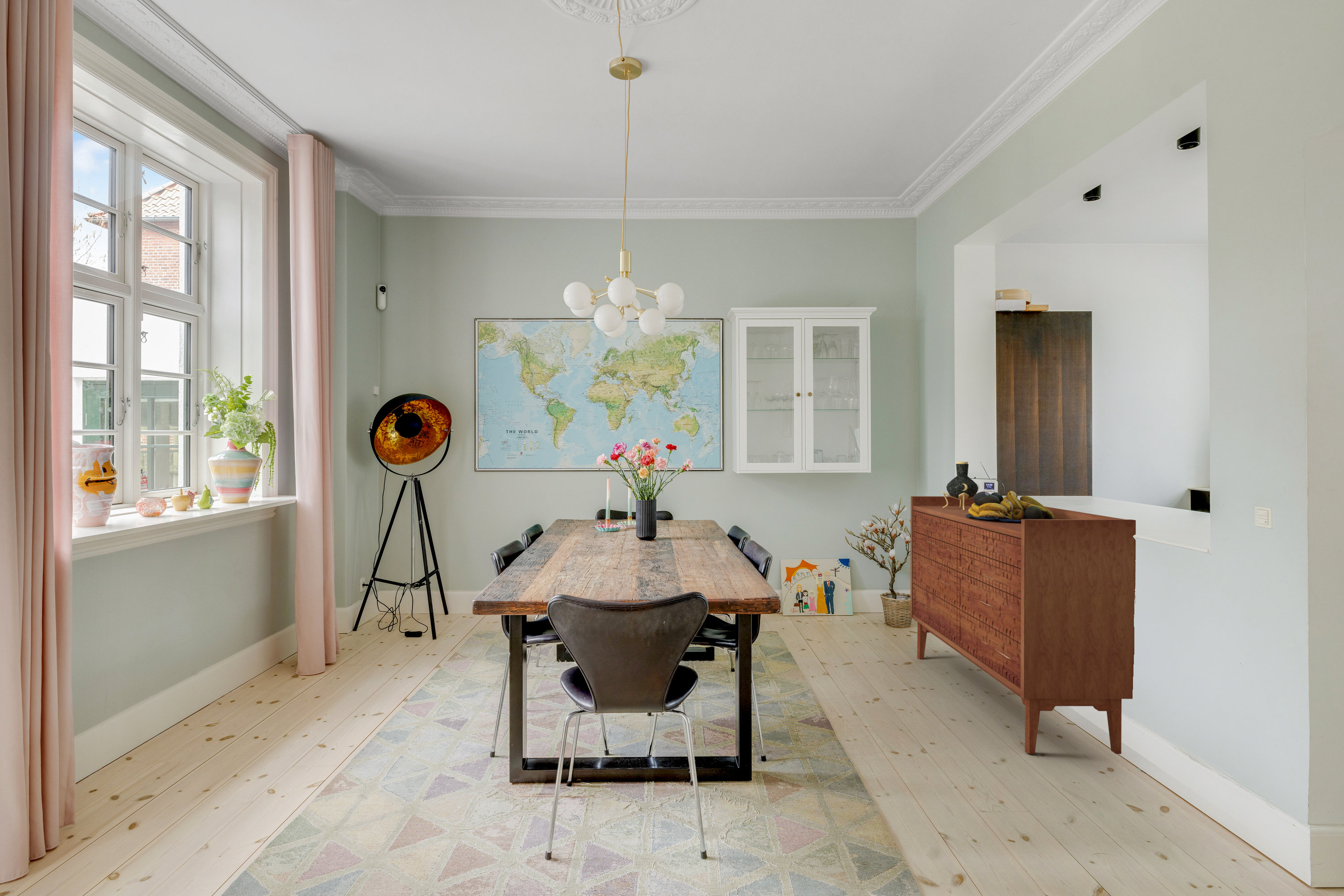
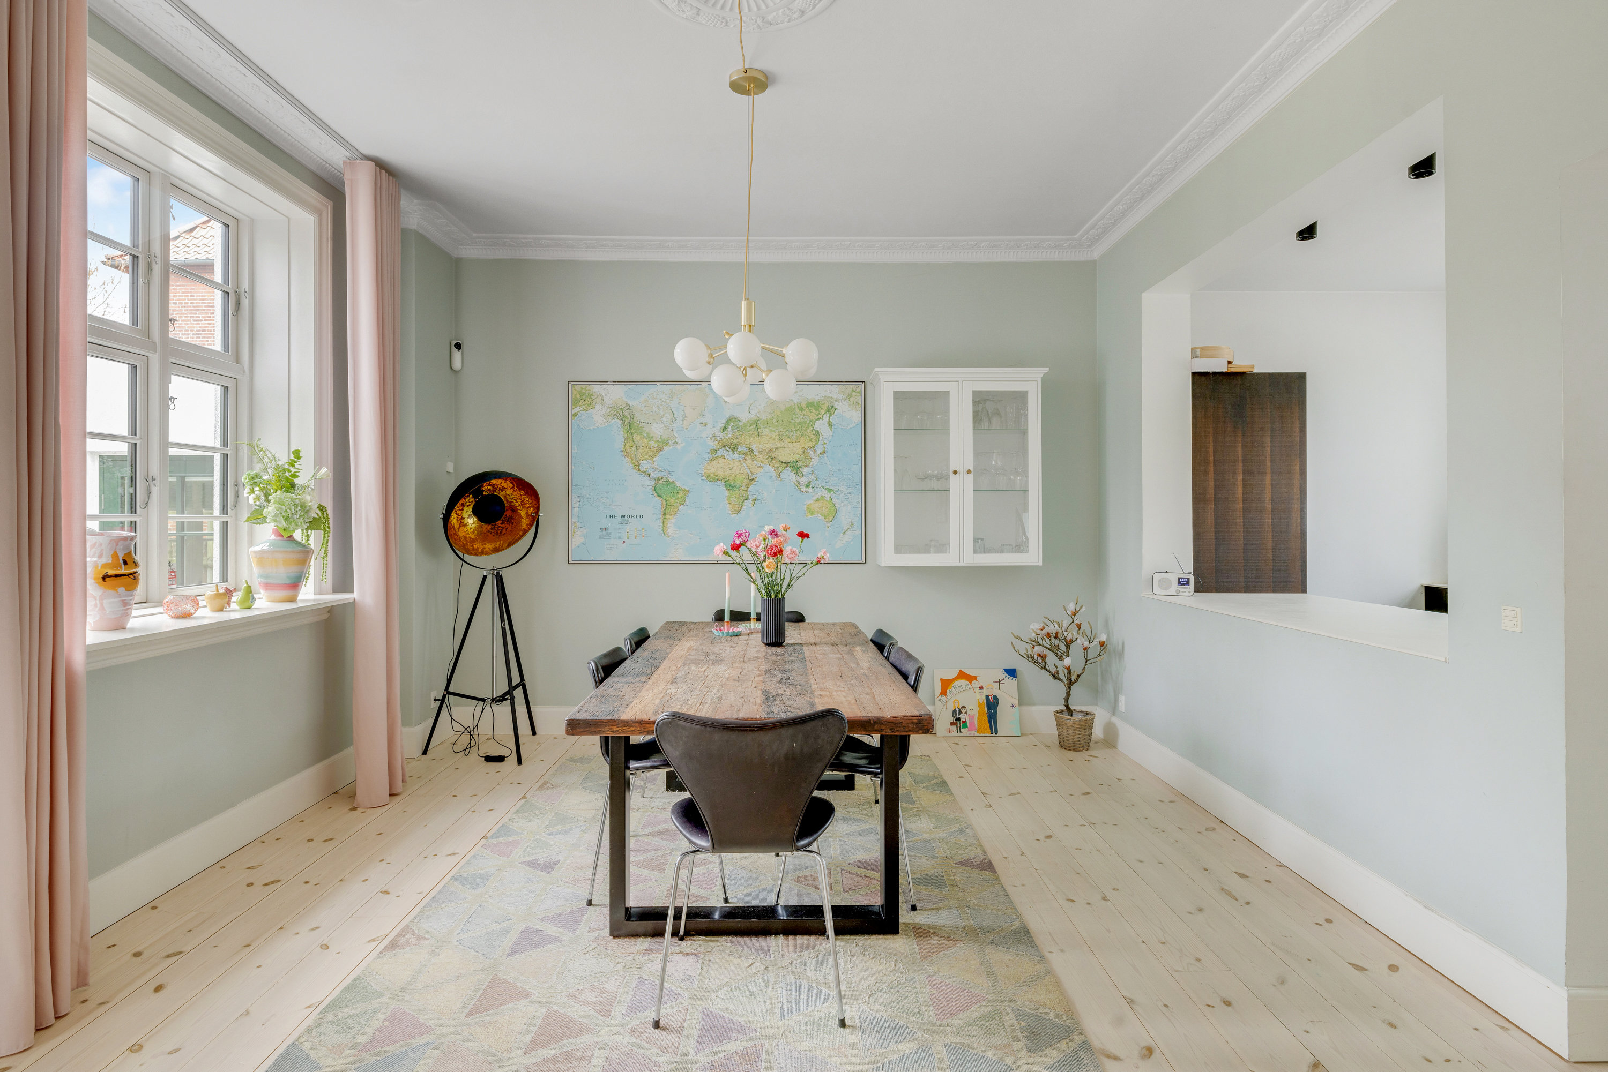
- sideboard (1001, 601)
- fruit bowl (1008, 505)
- vase (962, 485)
